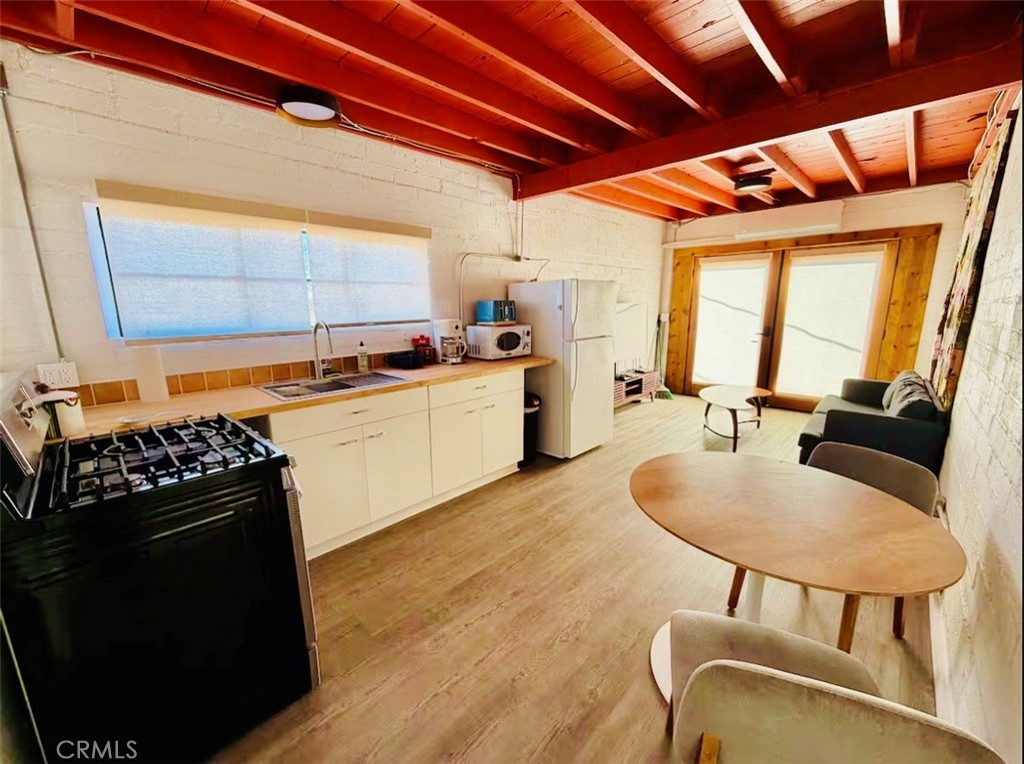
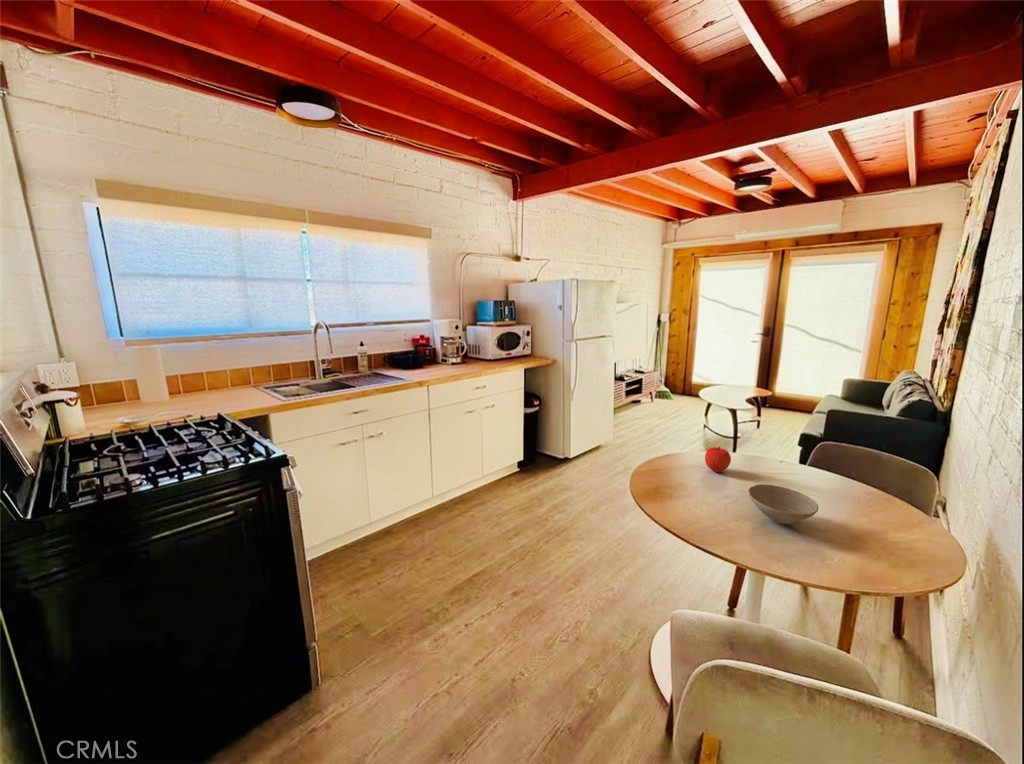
+ fruit (717, 458)
+ bowl (780, 508)
